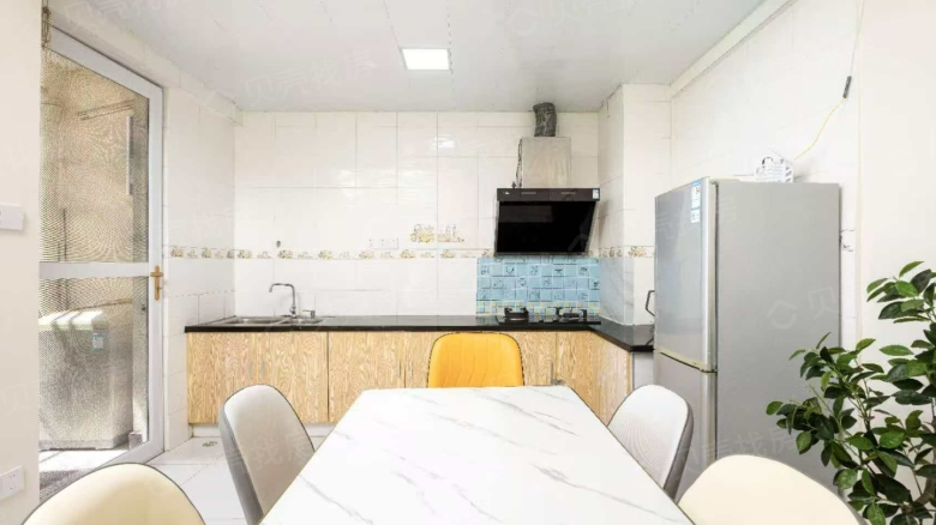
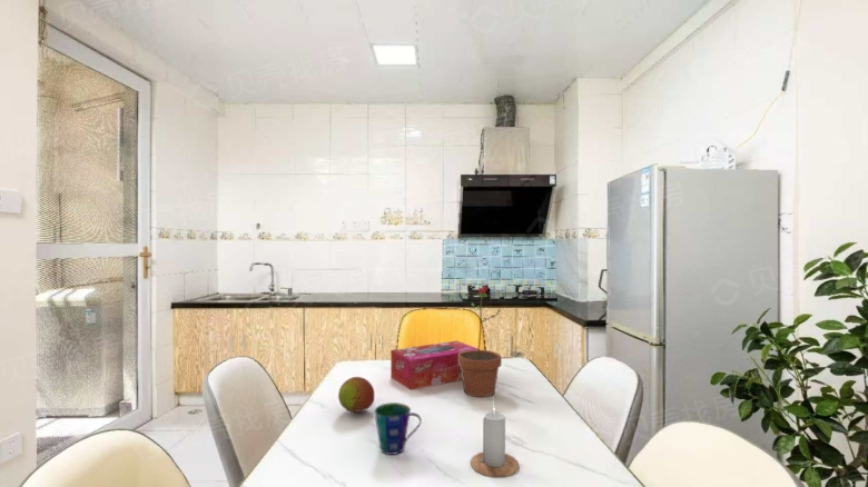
+ cup (397, 429)
+ fruit (356, 395)
+ potted flower (479, 338)
+ tissue box (435, 362)
+ candle (494, 429)
